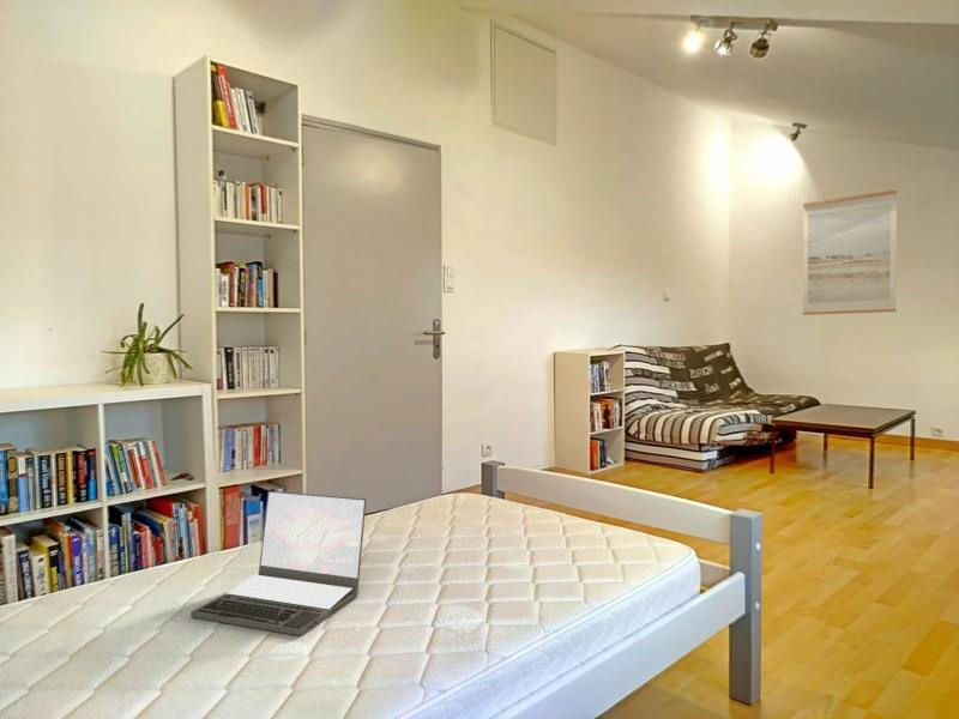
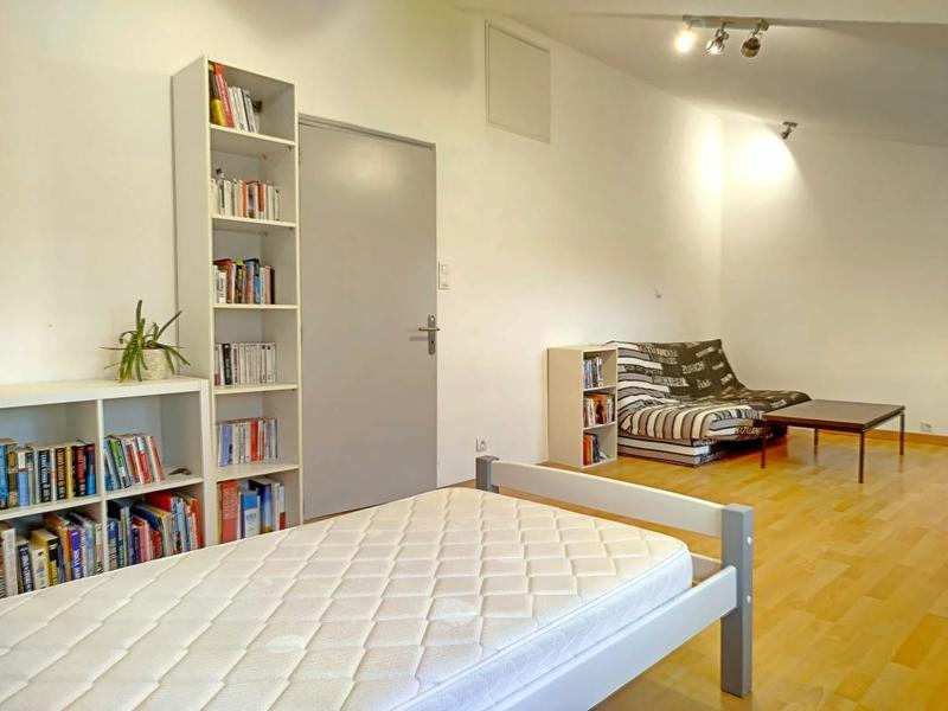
- laptop (282, 555)
- wall art (848, 255)
